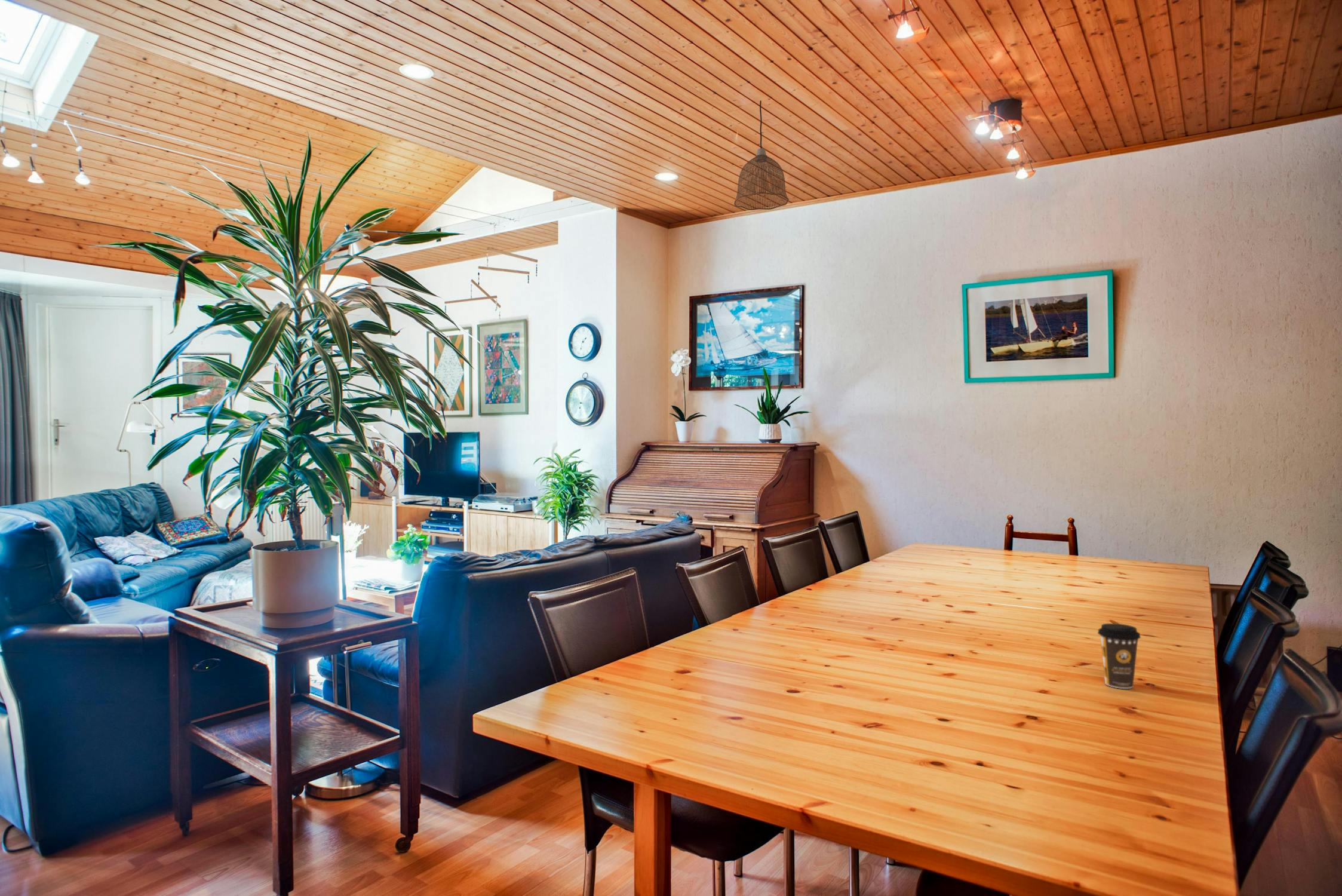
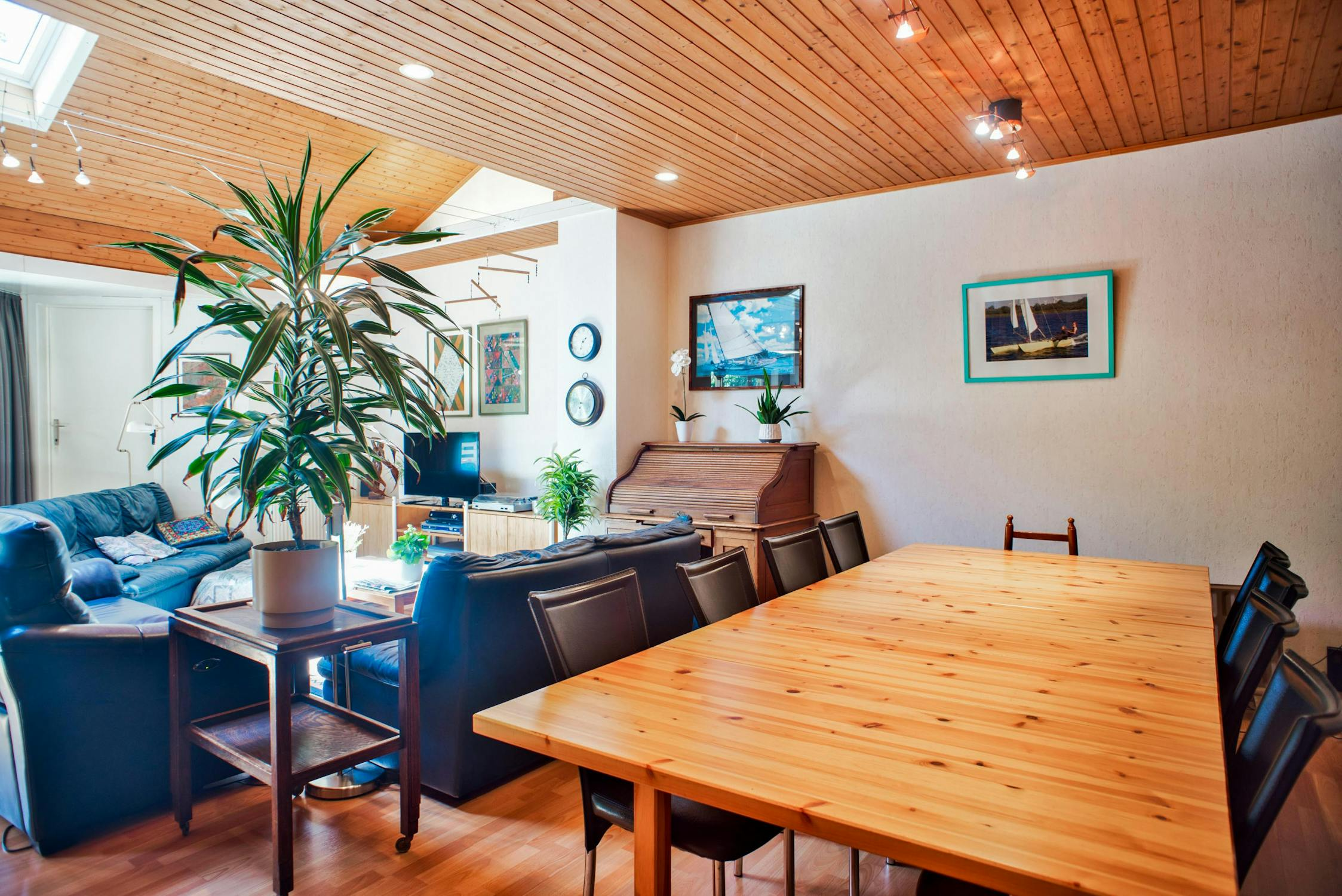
- pendant lamp (761, 152)
- coffee cup (1119, 656)
